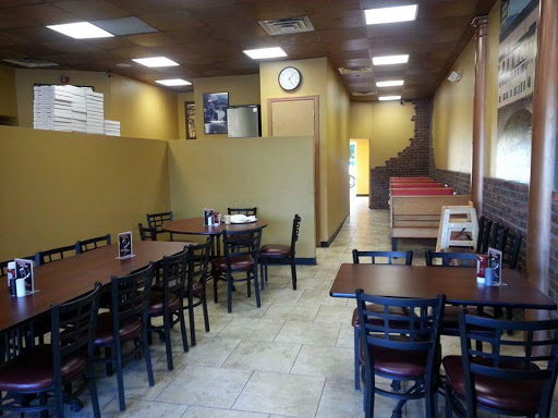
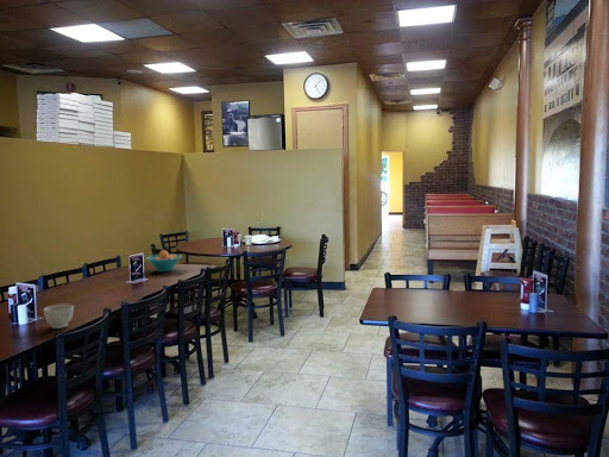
+ bowl (58, 317)
+ fruit bowl (164, 259)
